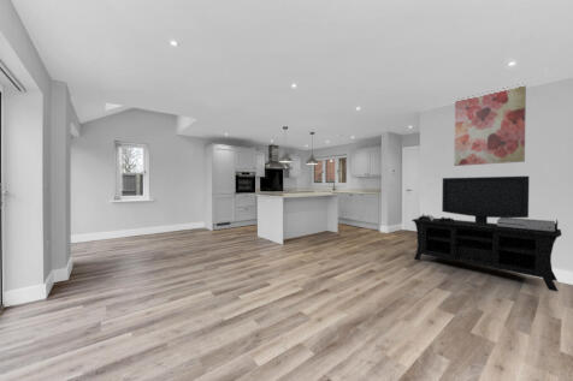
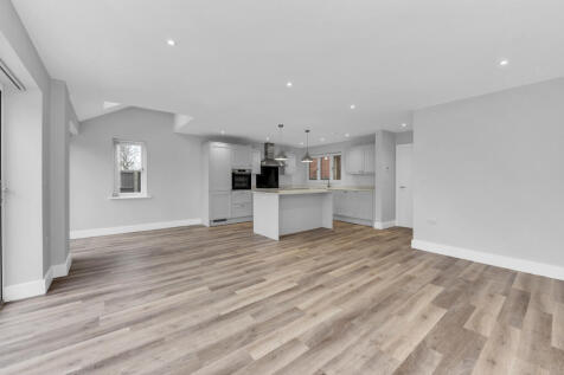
- media console (477, 222)
- wall art (486, 127)
